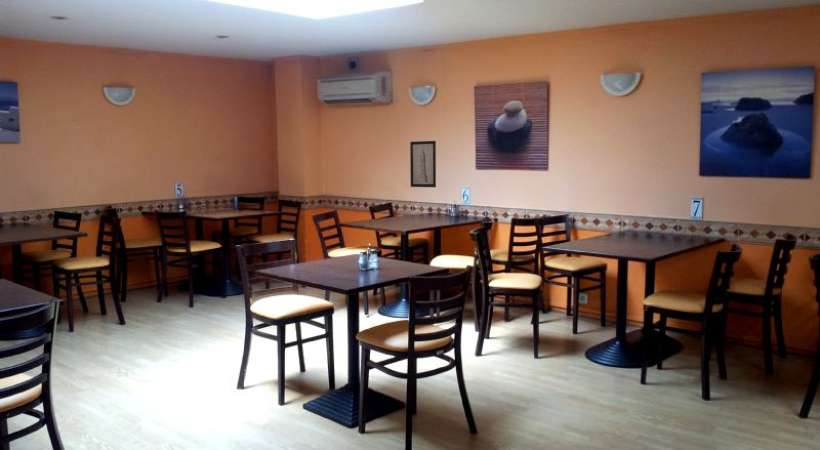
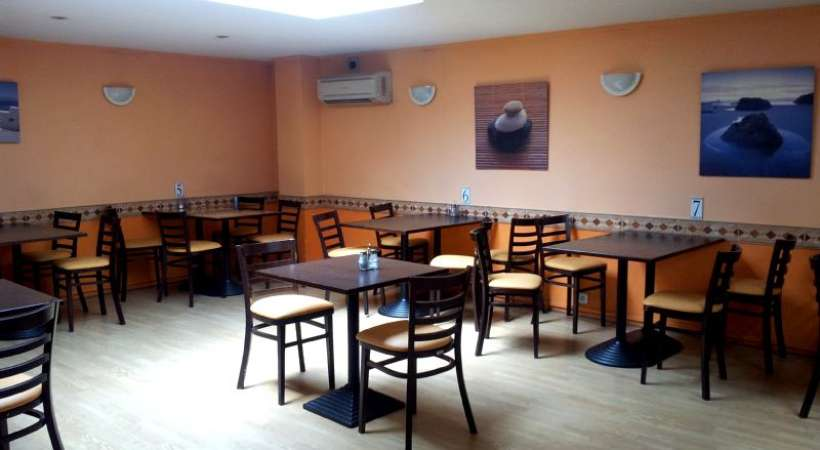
- wall art (422, 164)
